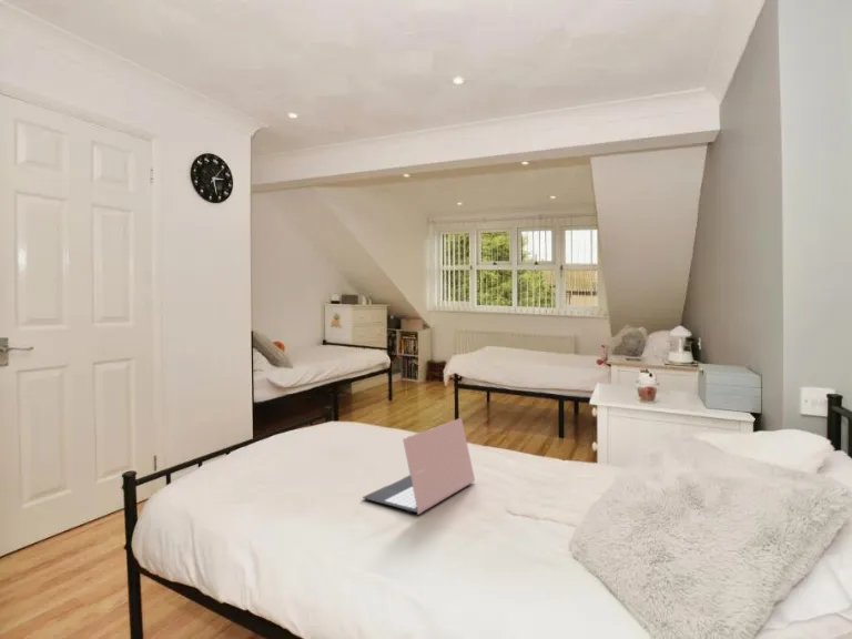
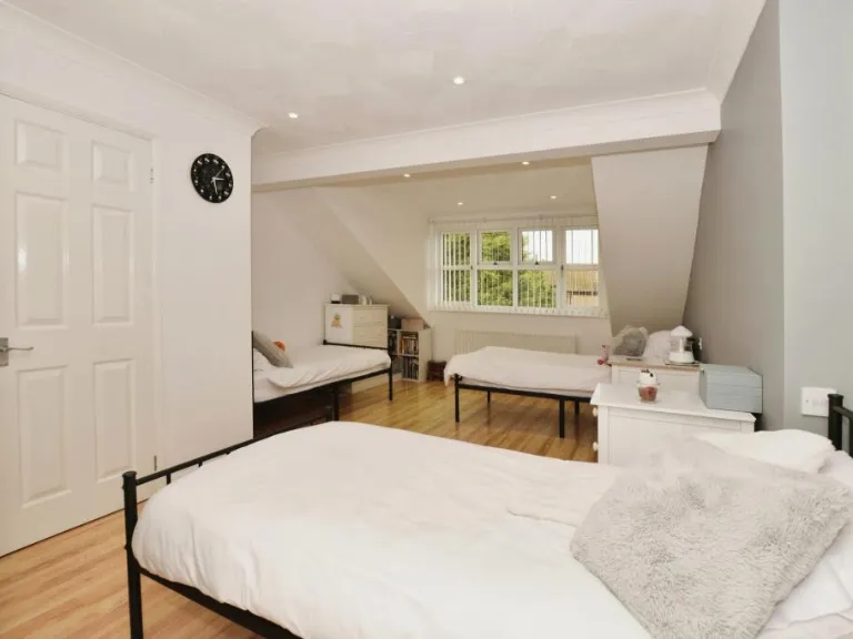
- laptop (420, 457)
